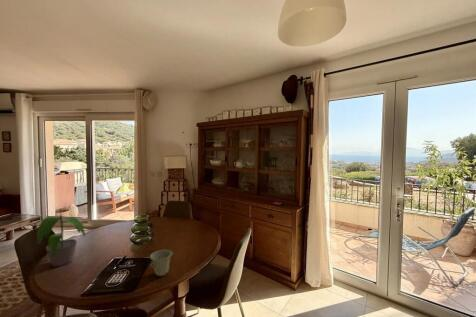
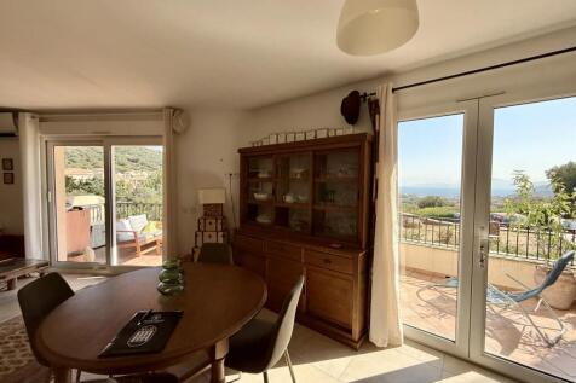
- potted plant (61, 238)
- cup (161, 263)
